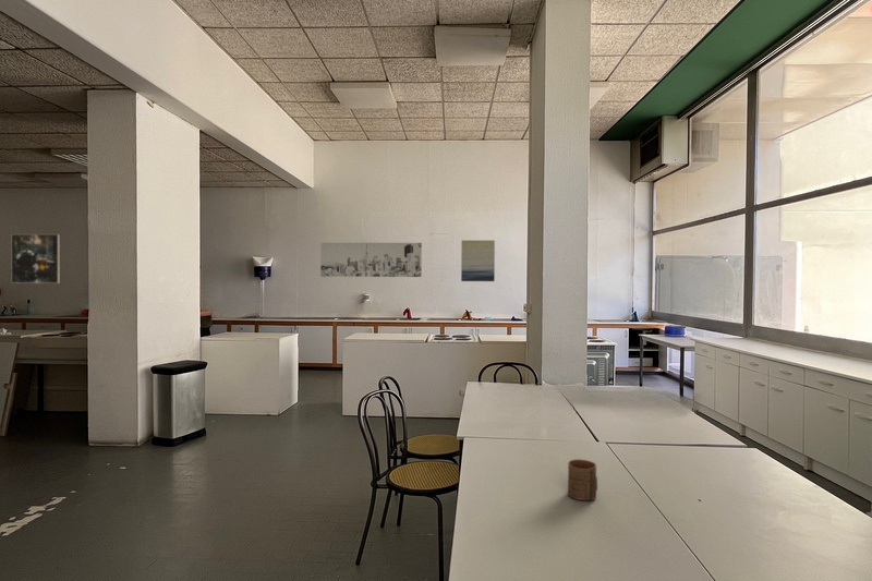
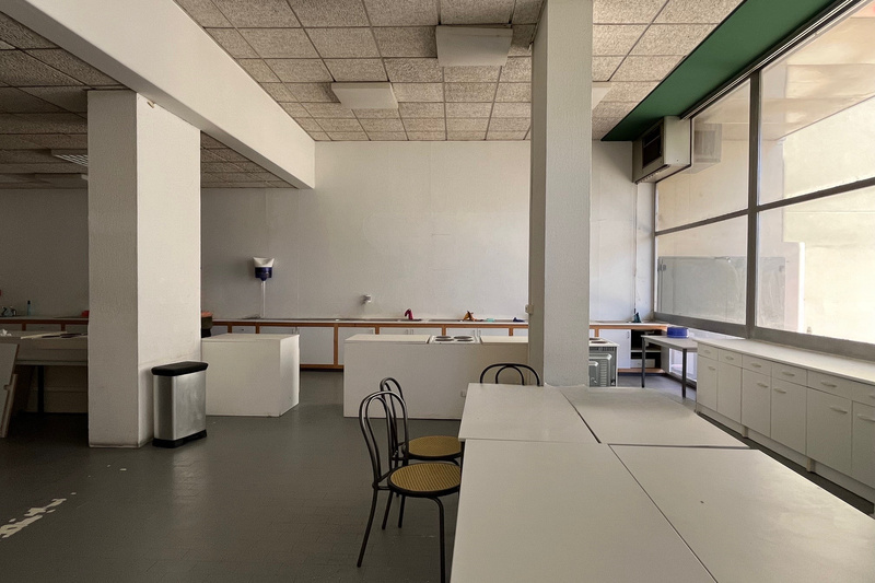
- cup (582, 480)
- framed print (35, 258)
- wall art (477, 261)
- wall art (371, 259)
